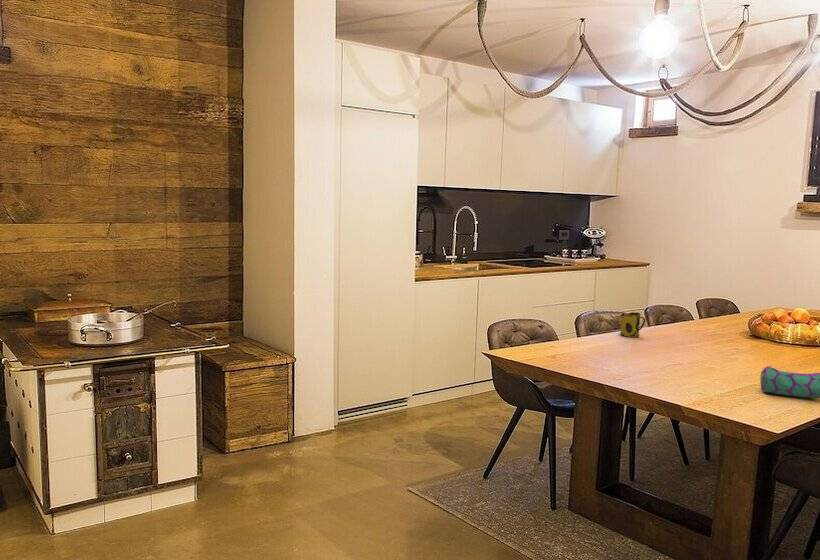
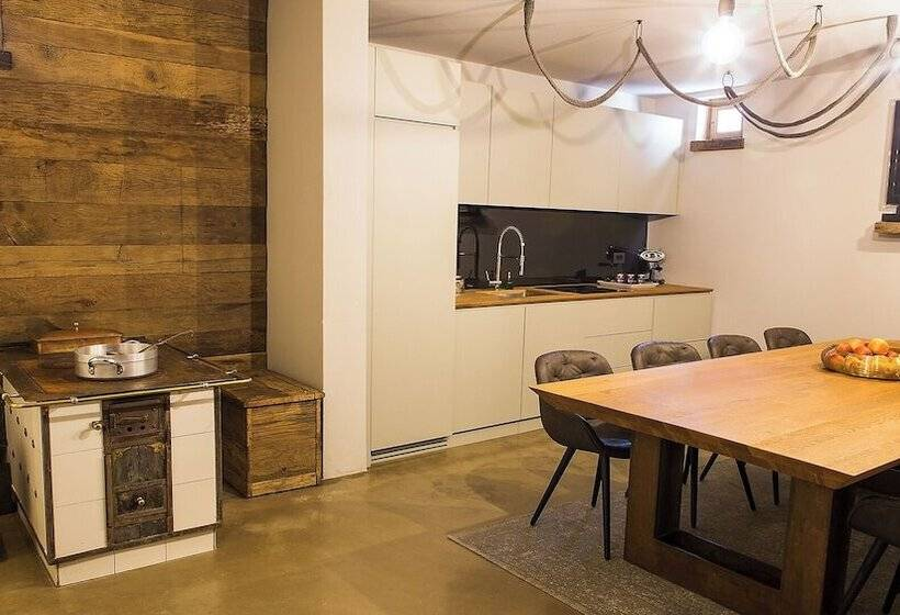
- mug (632, 324)
- pencil case (794, 382)
